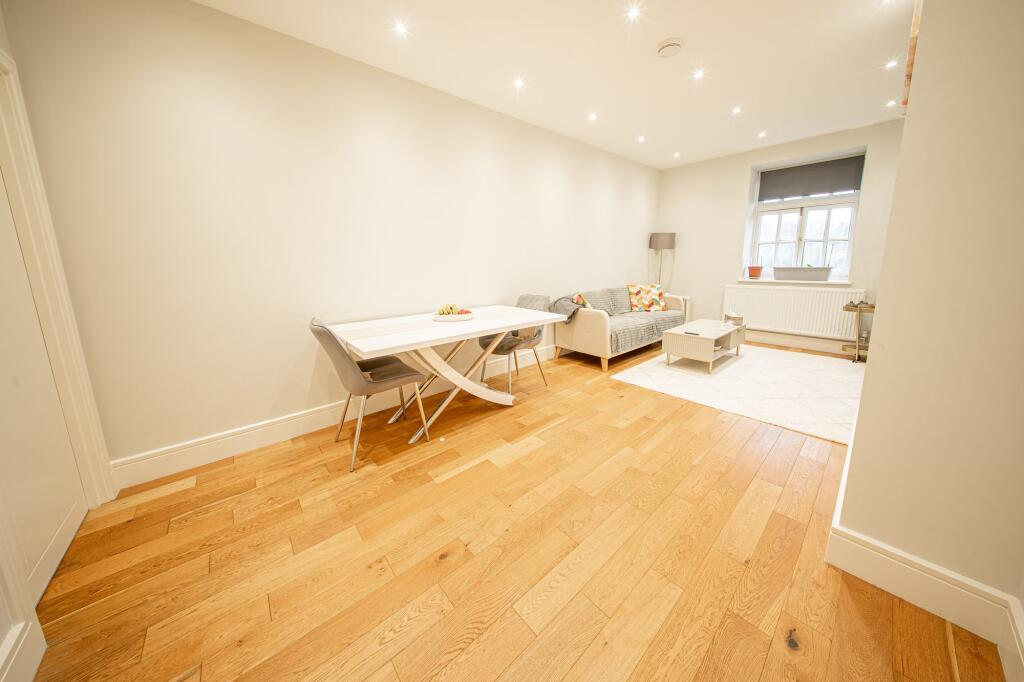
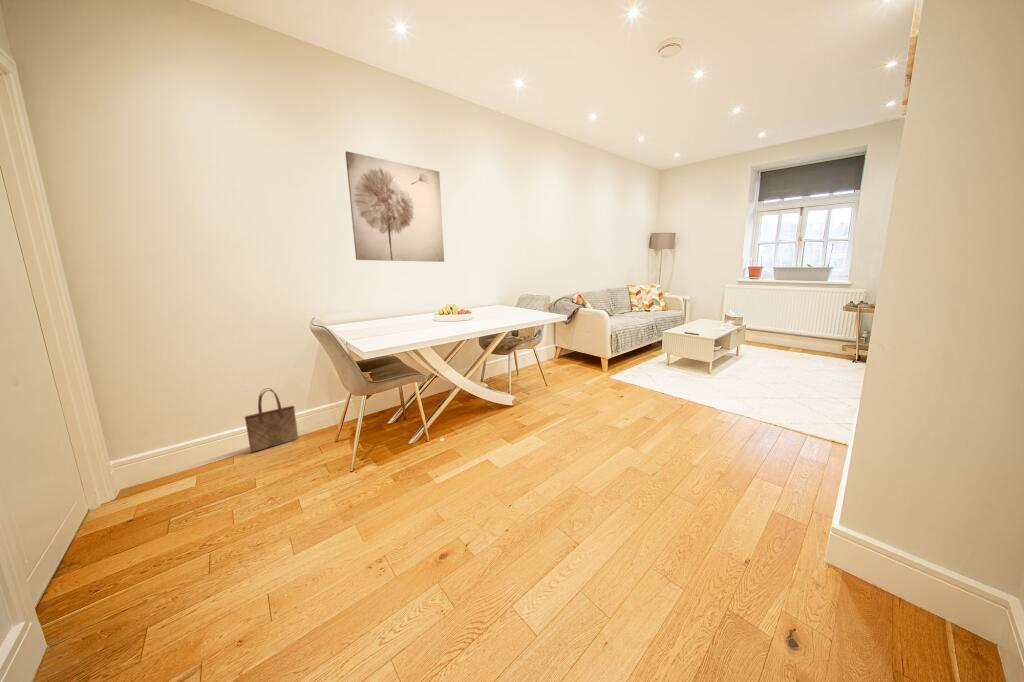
+ tote bag (271, 417)
+ wall art (400, 212)
